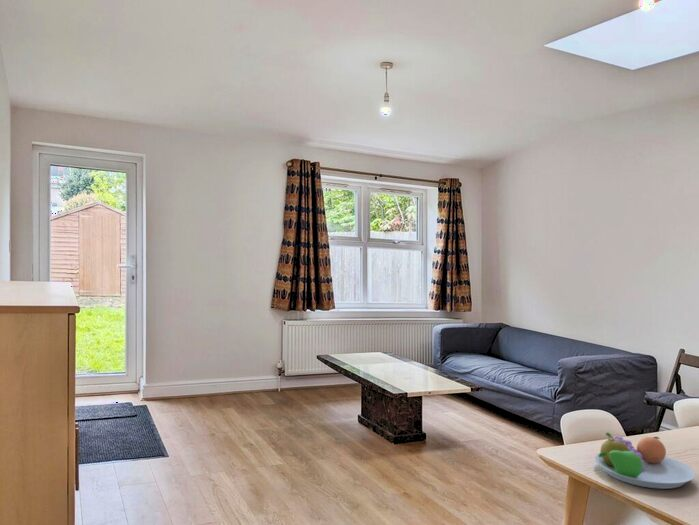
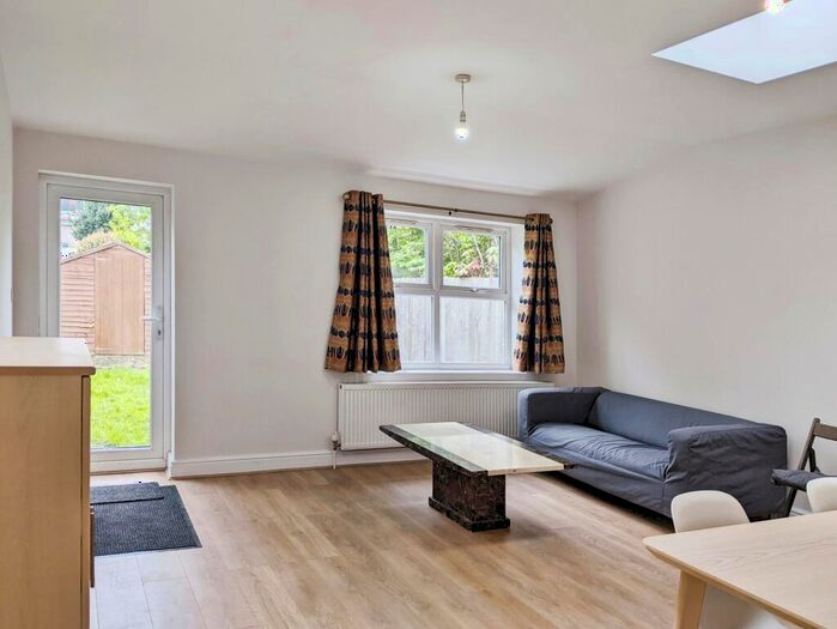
- fruit bowl (639, 456)
